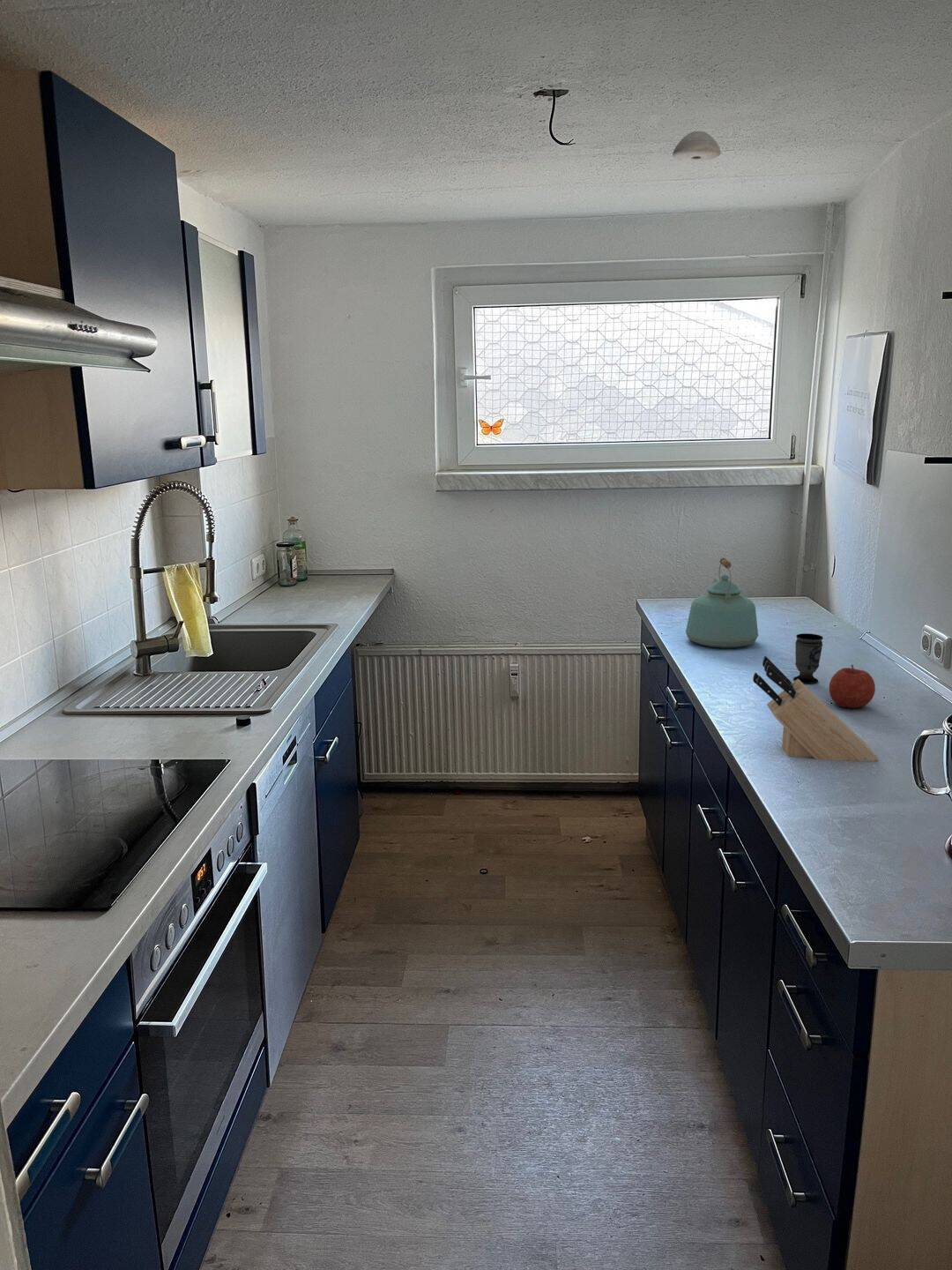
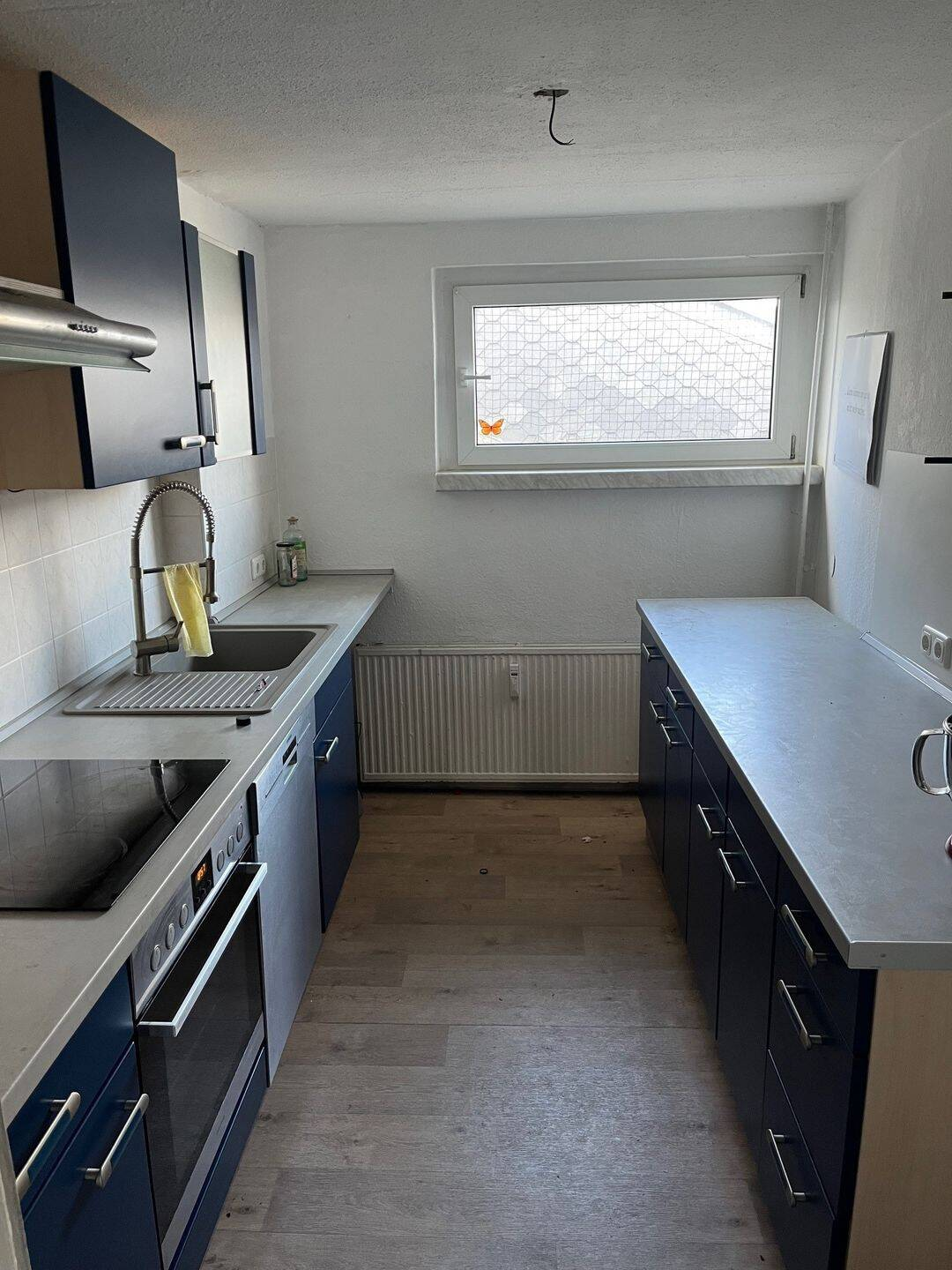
- fruit (851, 684)
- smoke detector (696, 145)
- cup (807, 658)
- kettle (722, 599)
- knife block (814, 707)
